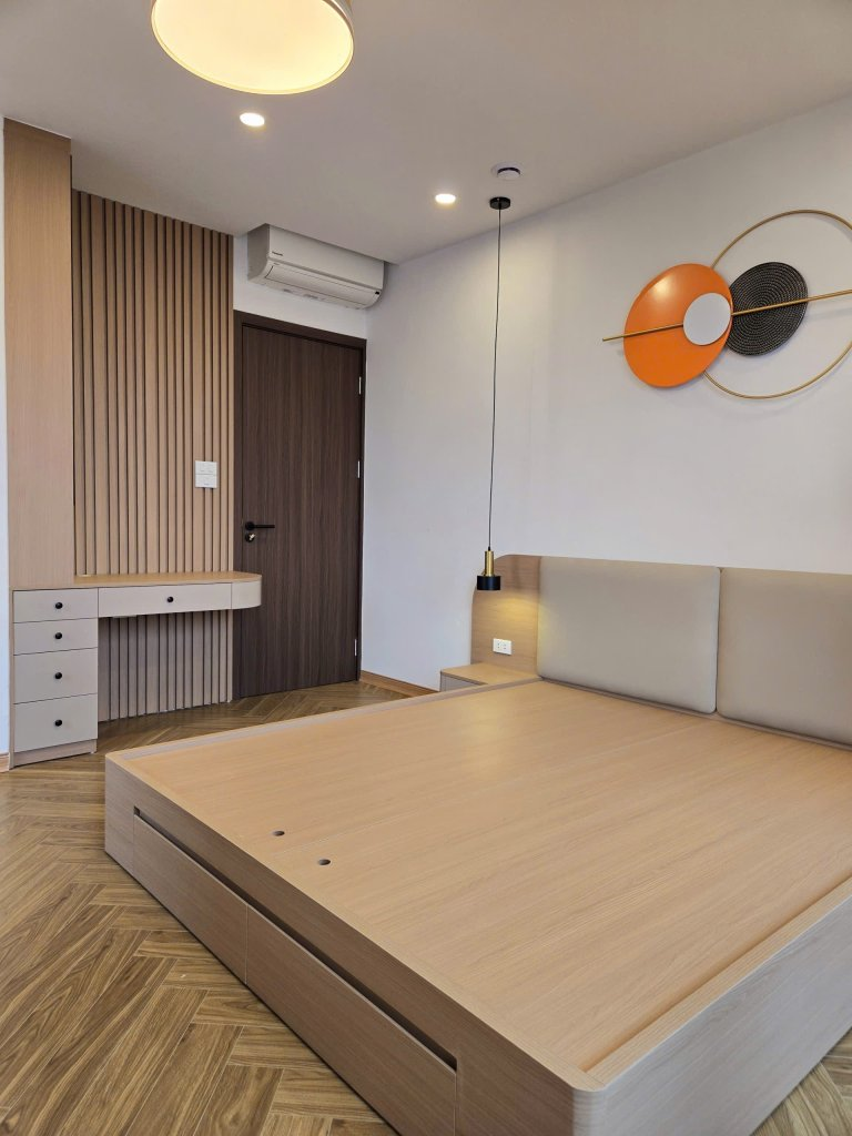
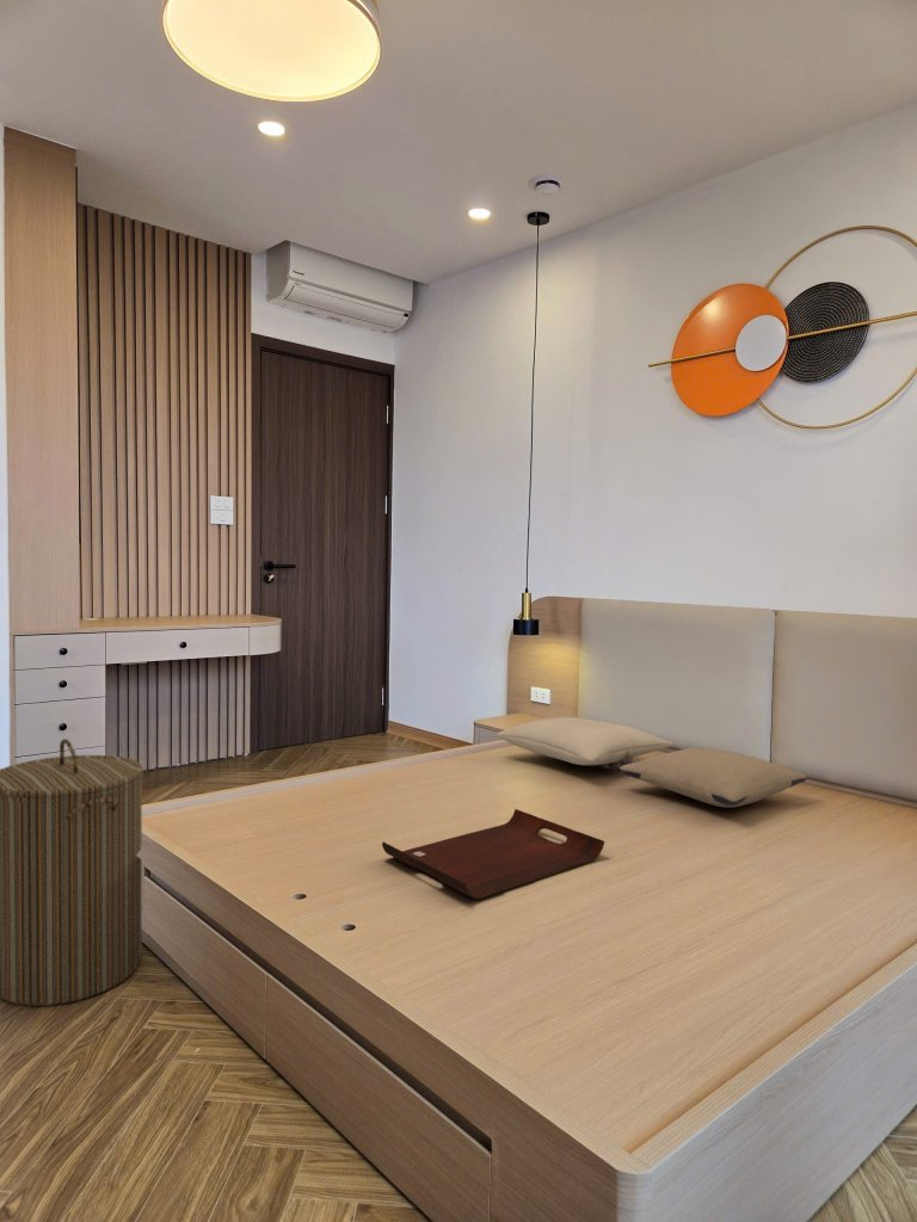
+ serving tray (493, 850)
+ laundry hamper (67, 854)
+ pillow (584, 742)
+ pillow (712, 774)
